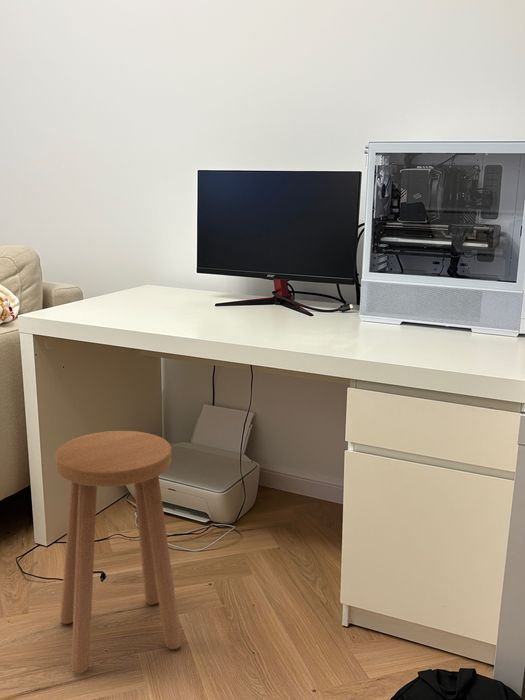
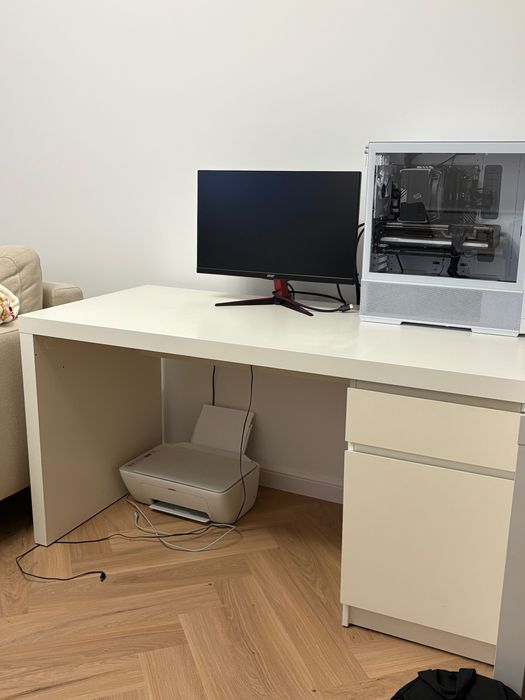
- stool (94, 541)
